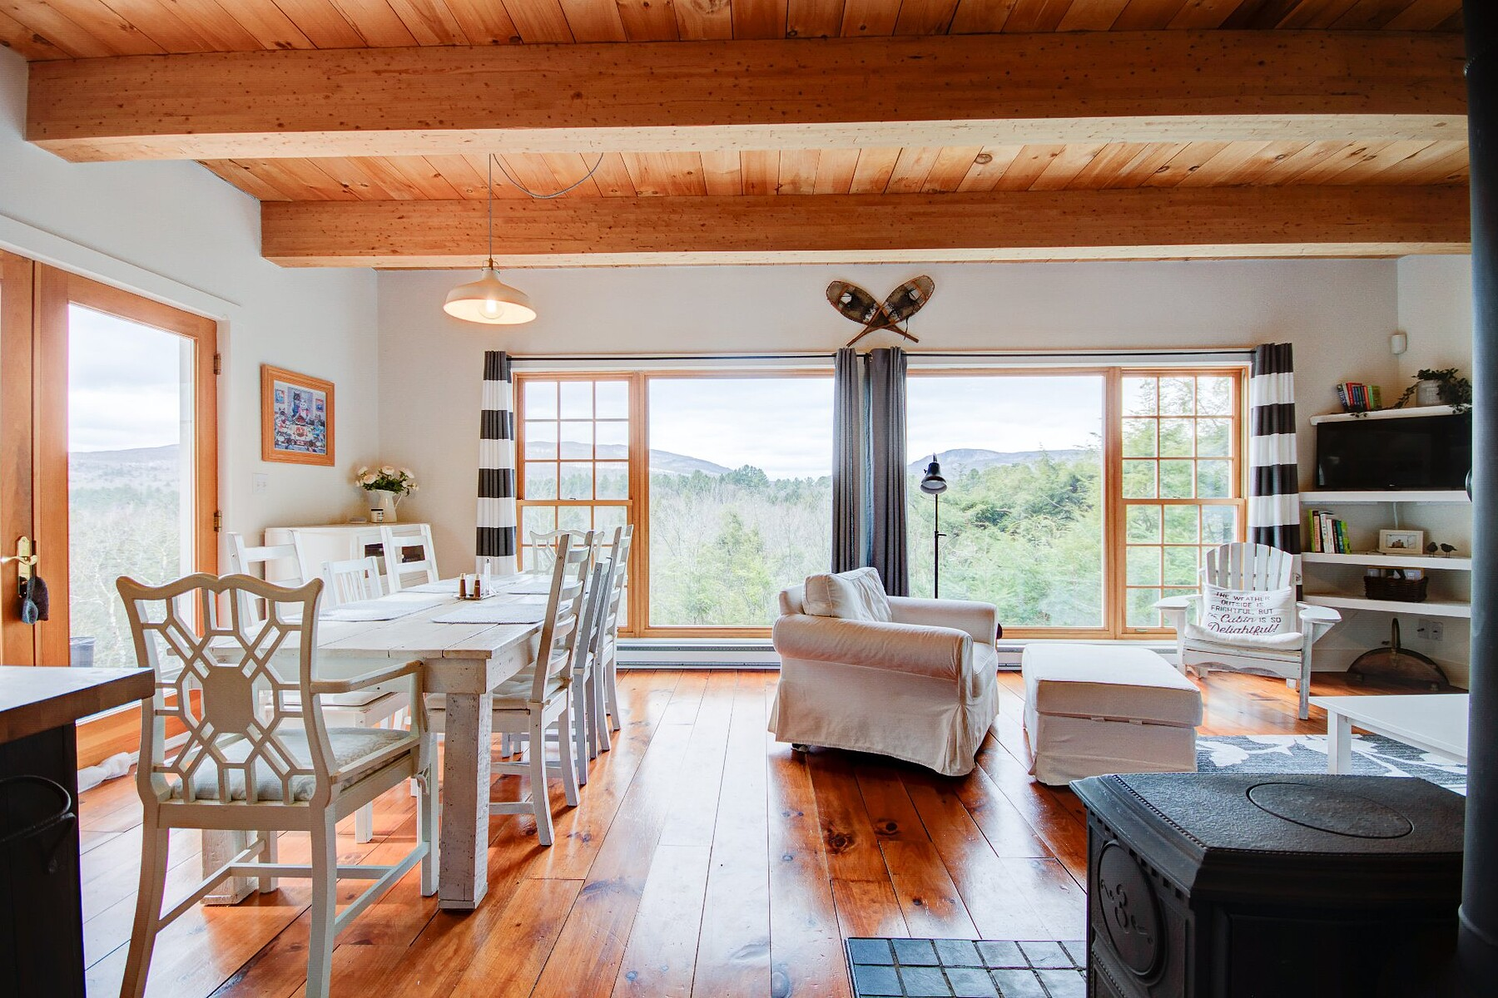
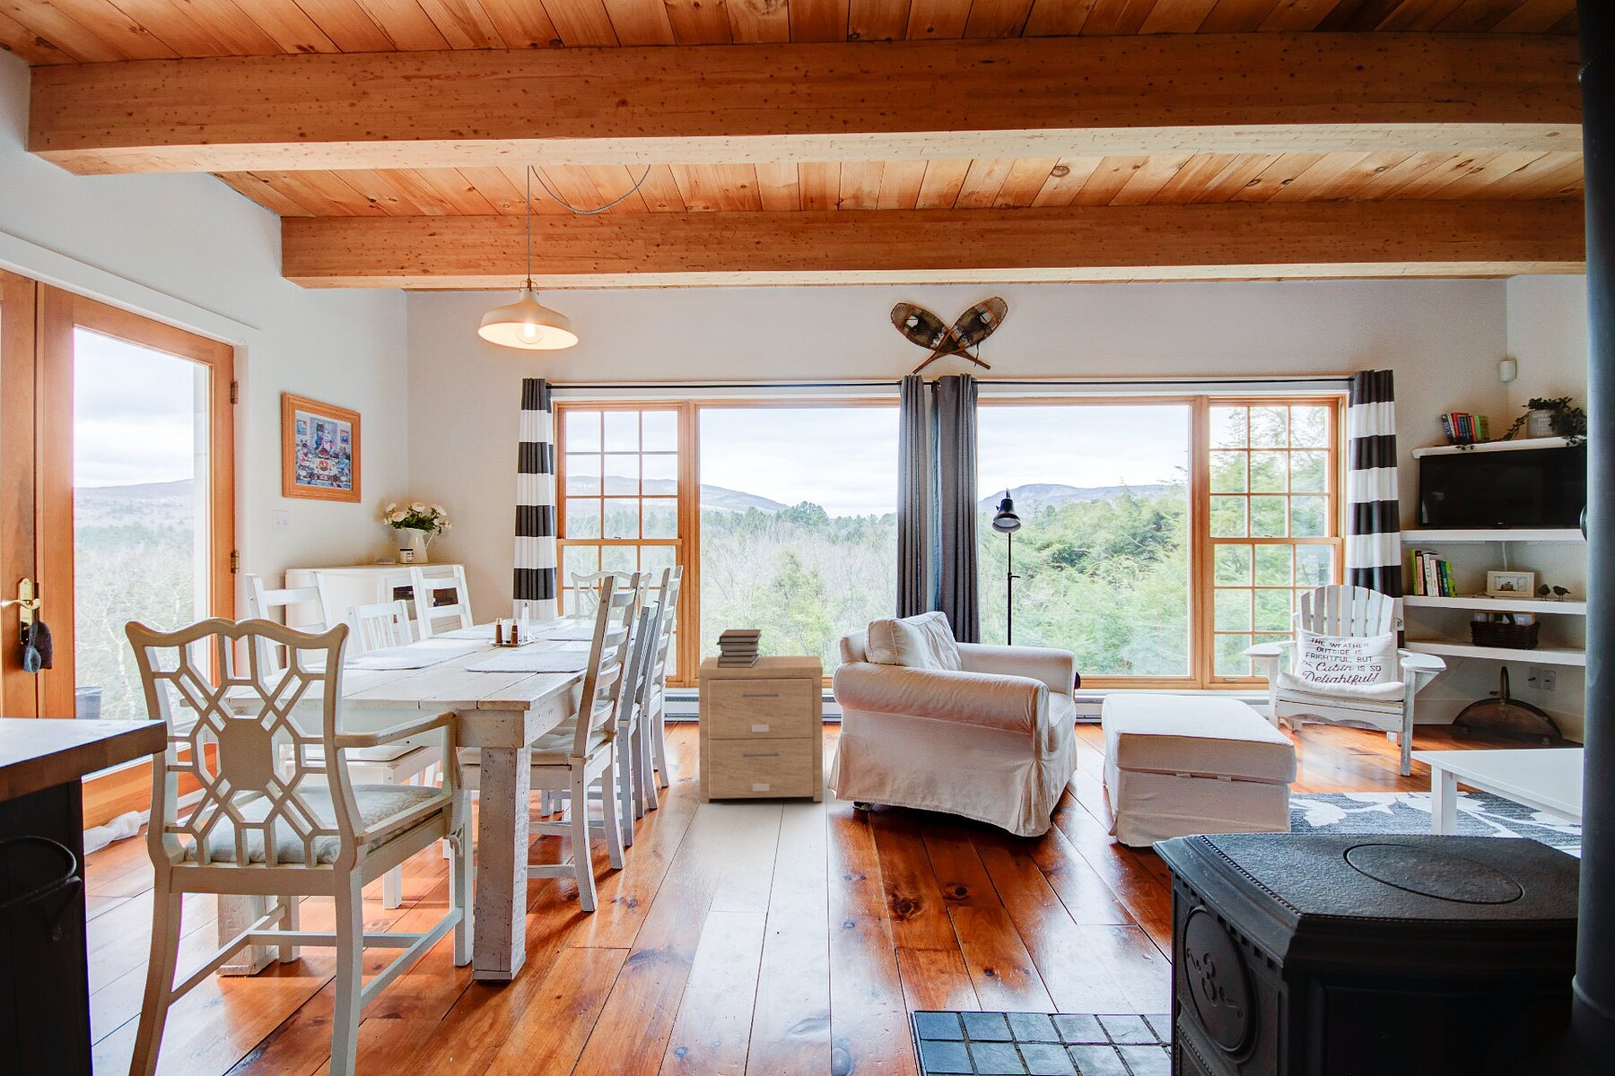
+ book stack (739, 647)
+ side table (761, 728)
